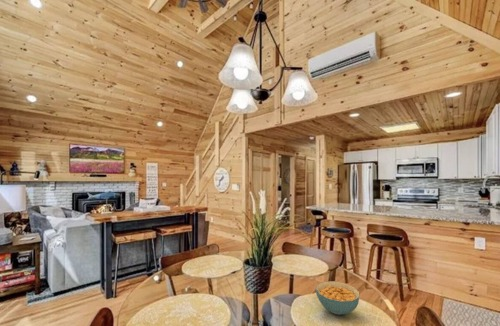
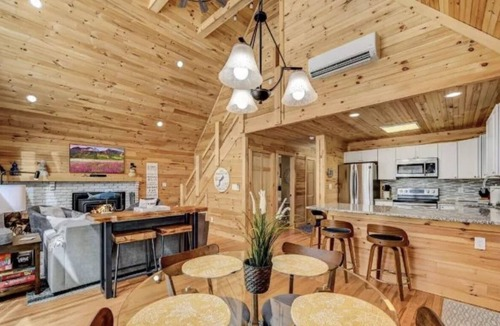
- cereal bowl (337, 300)
